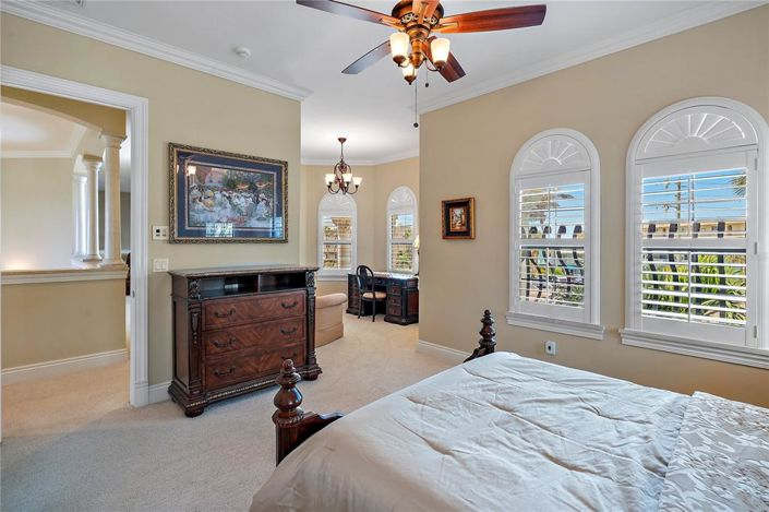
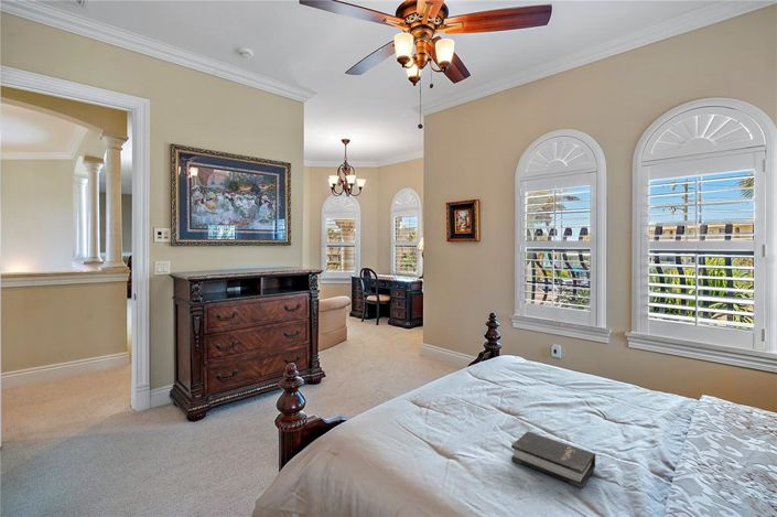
+ hardback book (552, 455)
